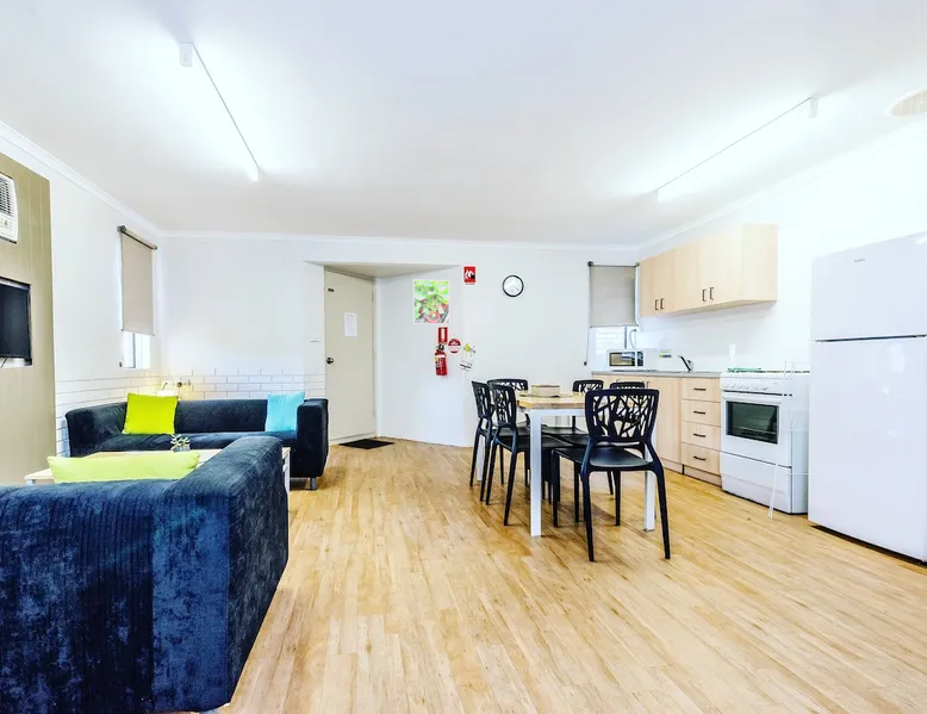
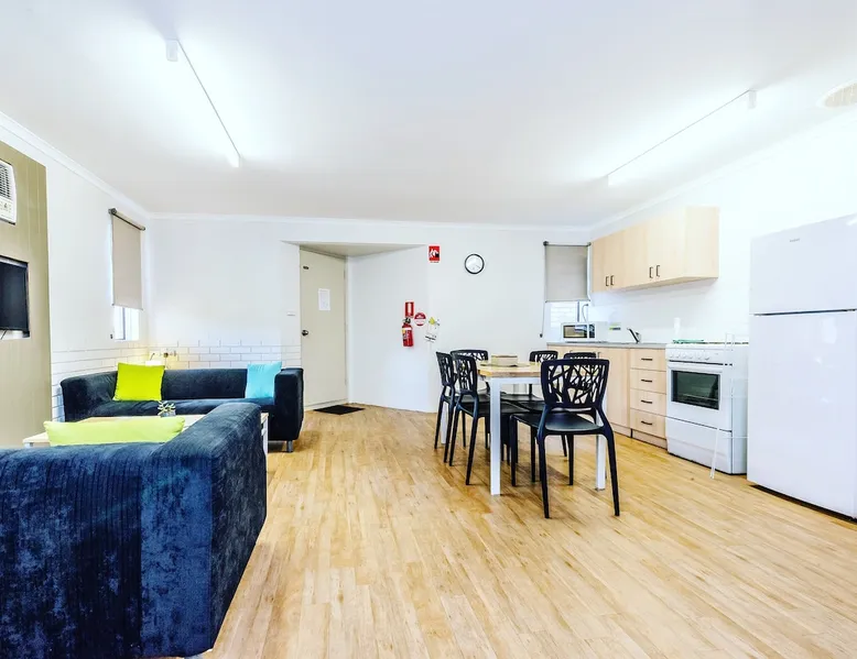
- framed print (431, 302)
